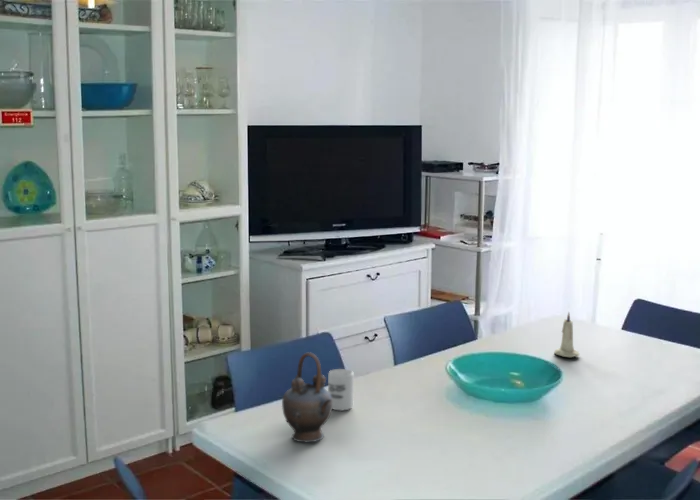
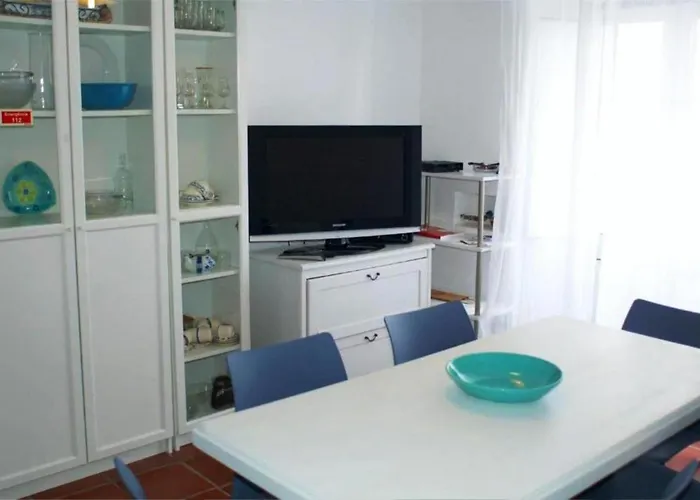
- teapot (310, 397)
- candle (566, 333)
- cup (340, 389)
